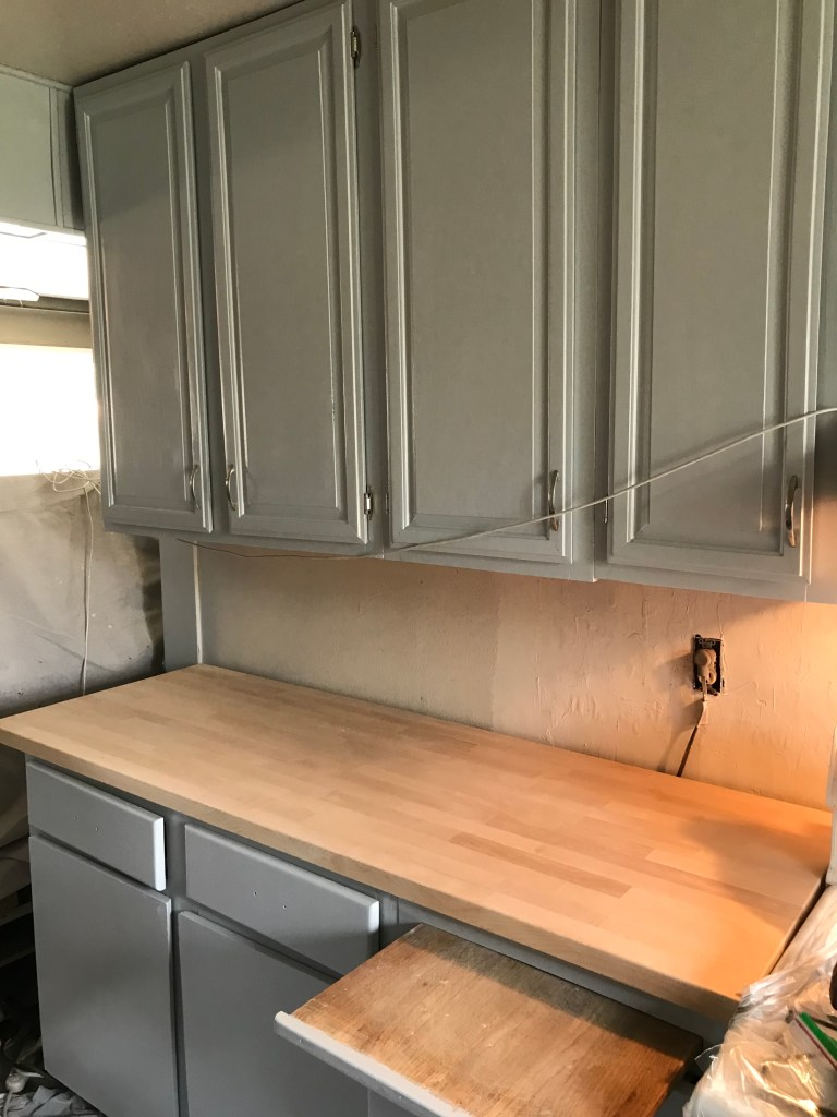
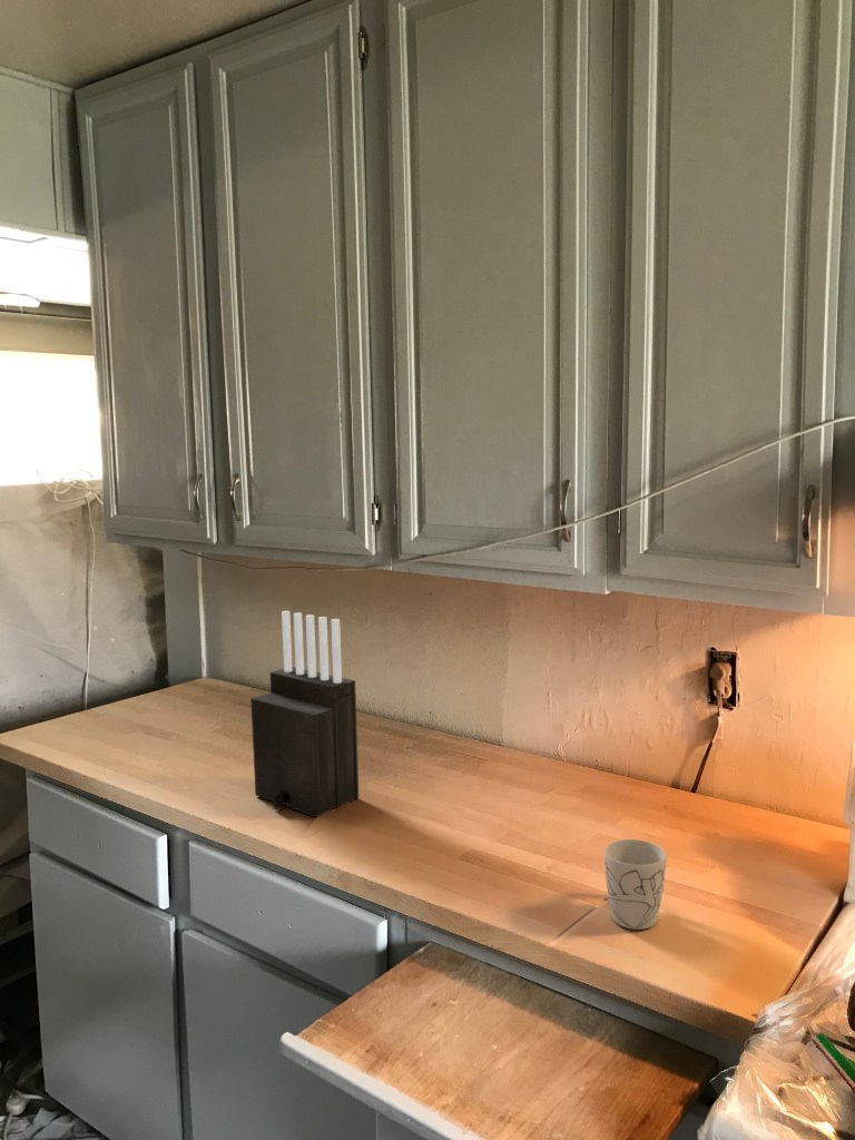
+ mug (633, 879)
+ knife block (298, 710)
